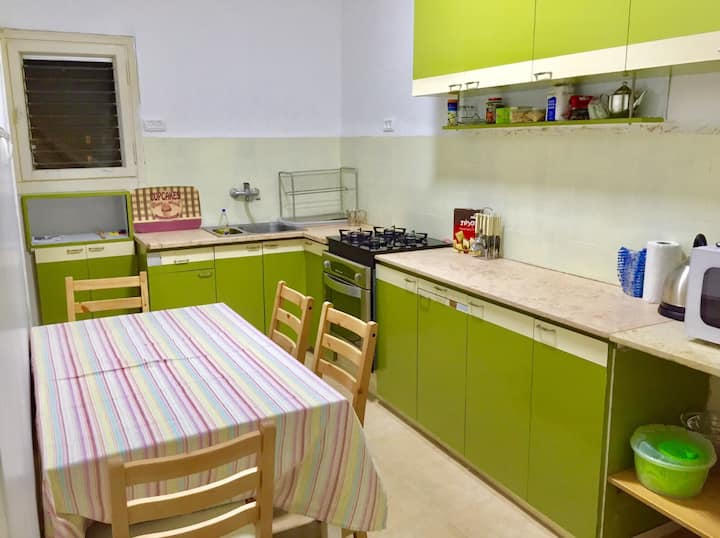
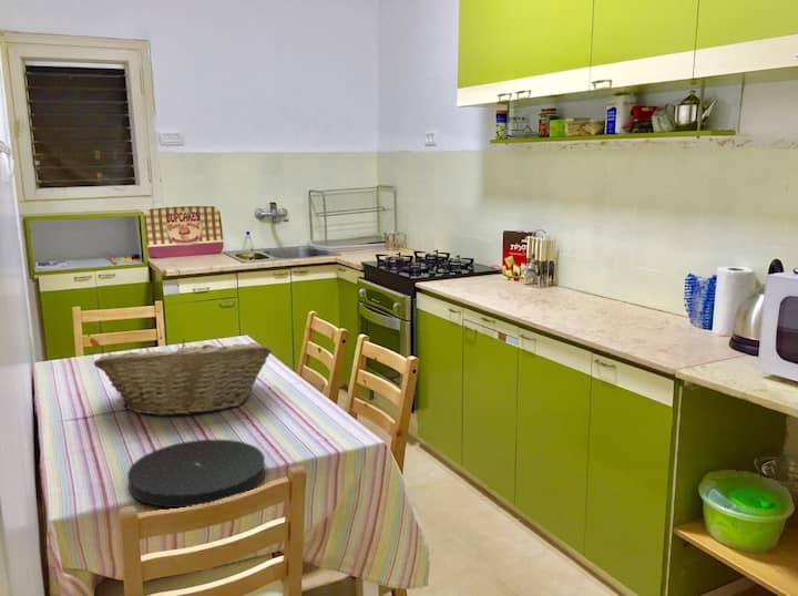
+ fruit basket (186, 369)
+ plate (198, 470)
